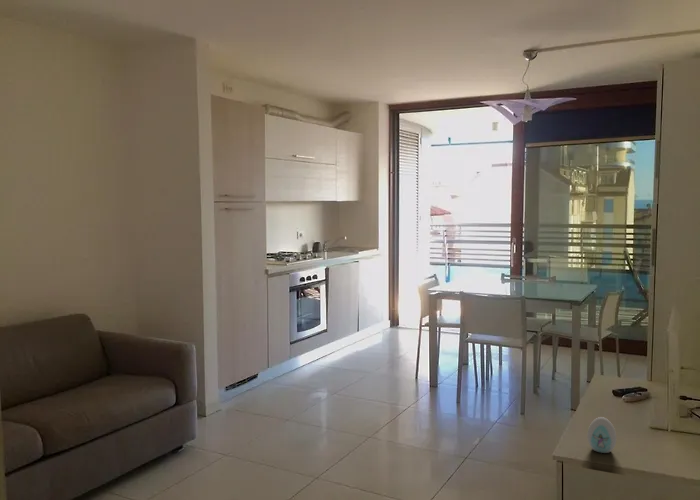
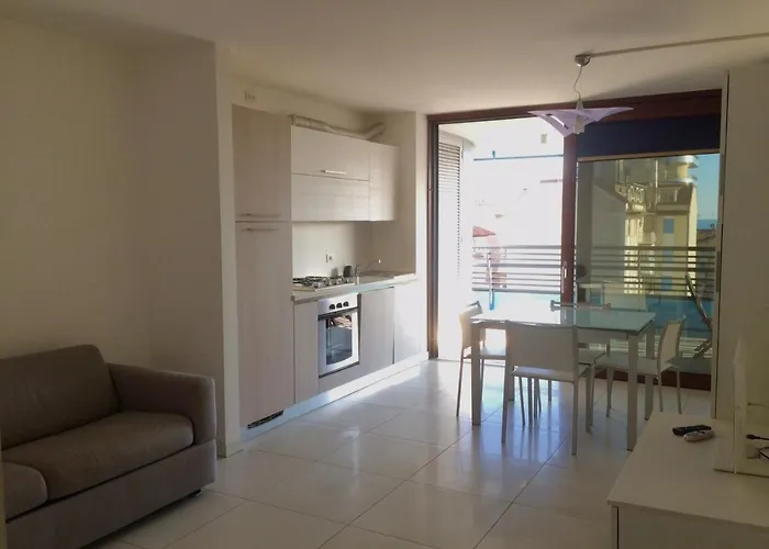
- decorative egg (601, 433)
